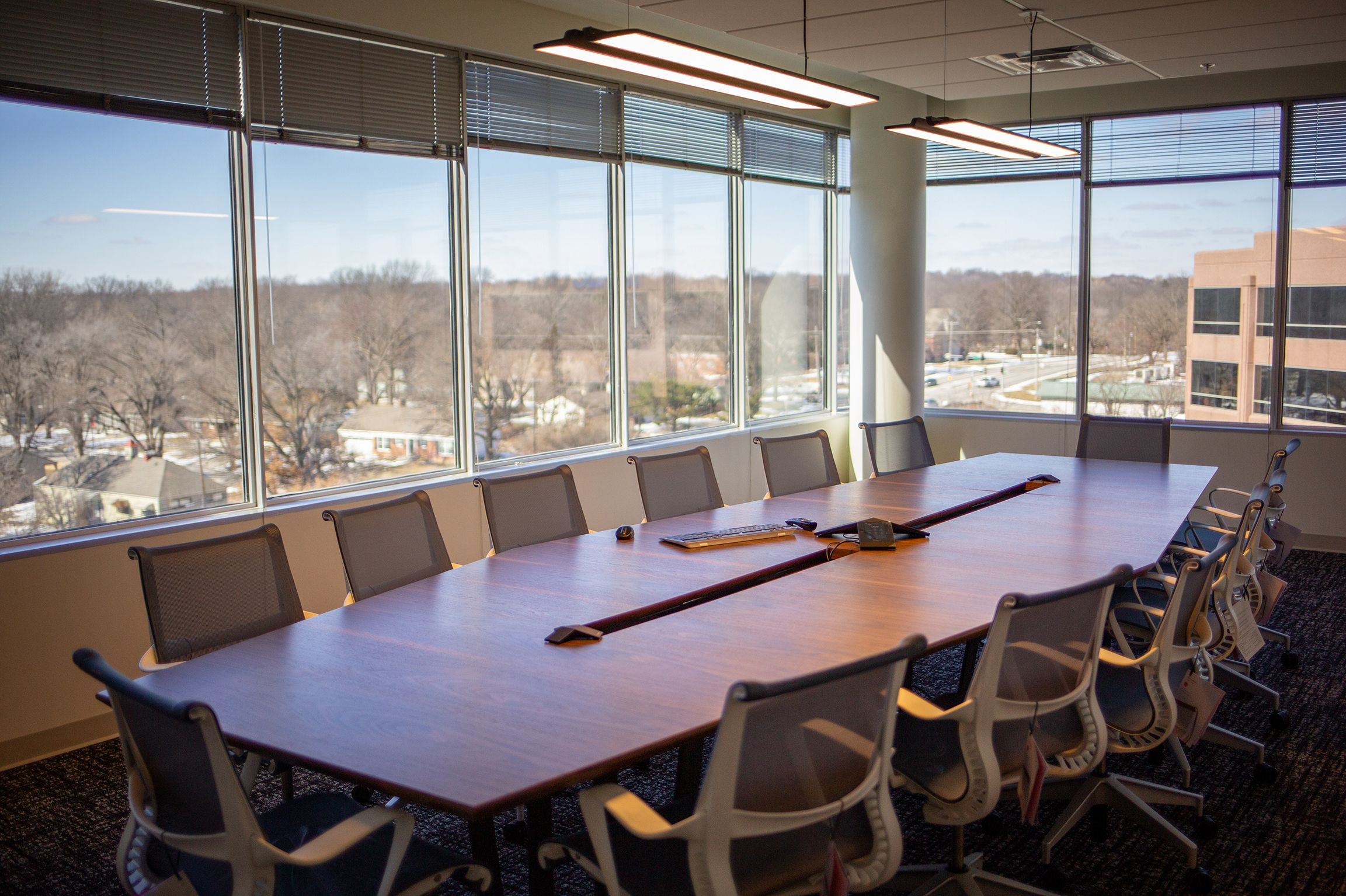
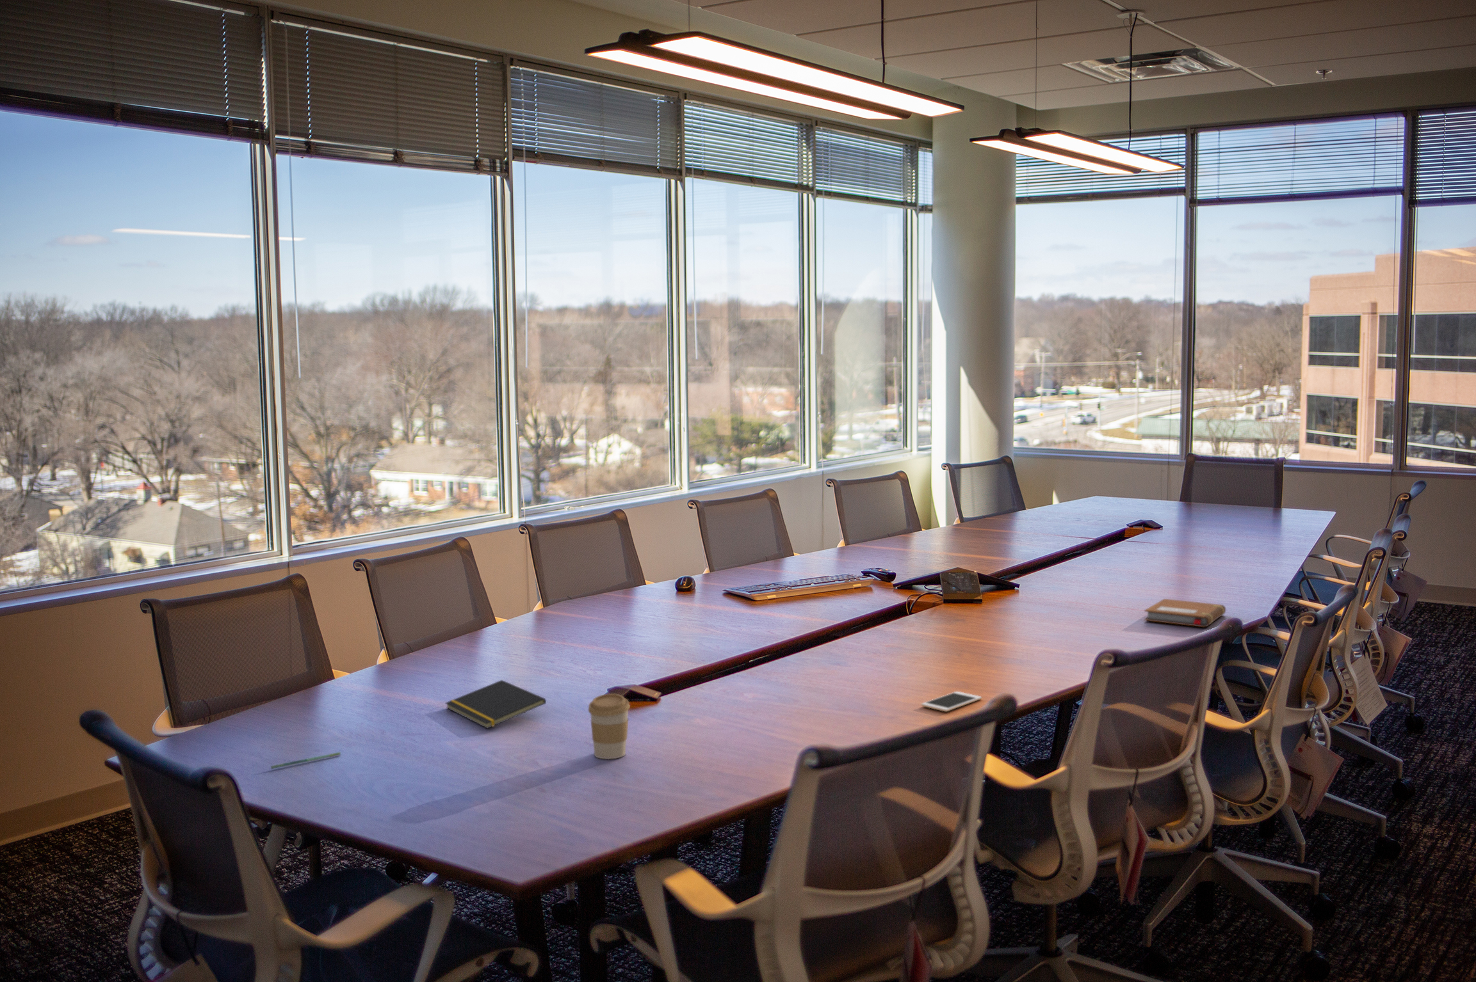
+ cell phone (952, 701)
+ notepad (495, 704)
+ notebook (1184, 613)
+ coffee cup (609, 726)
+ pen (306, 760)
